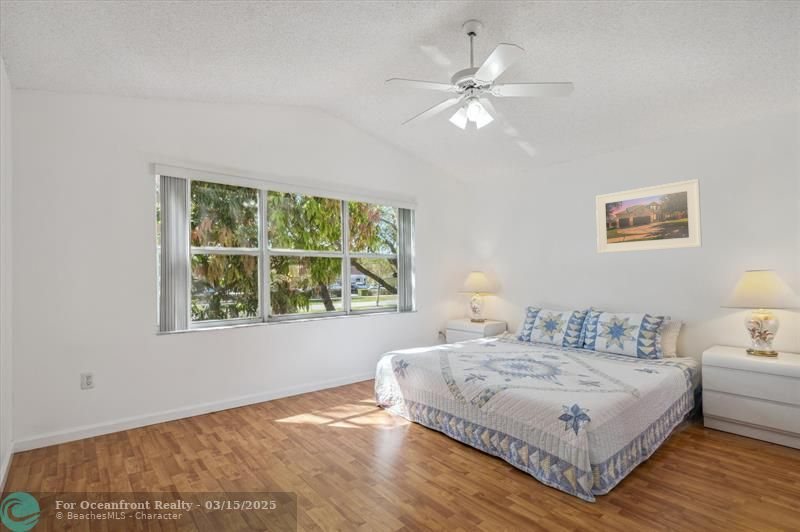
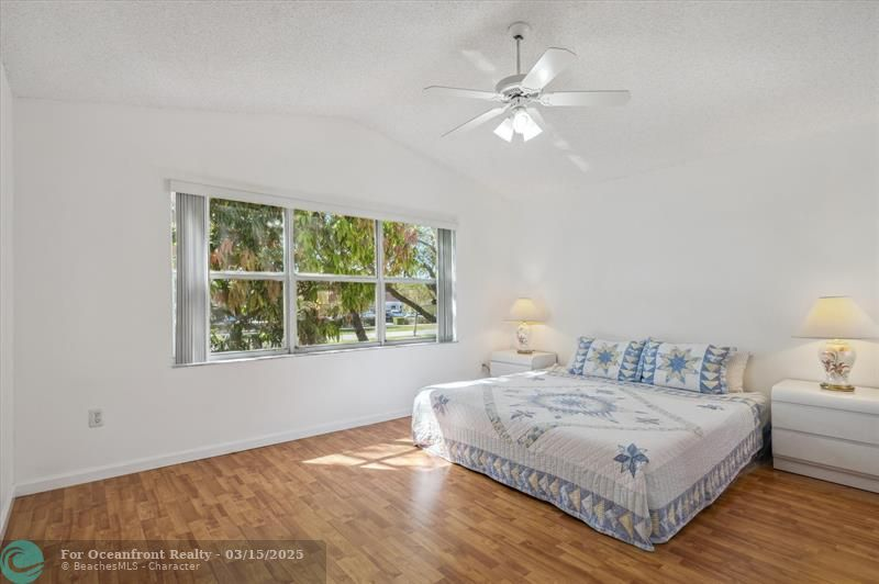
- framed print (644, 219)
